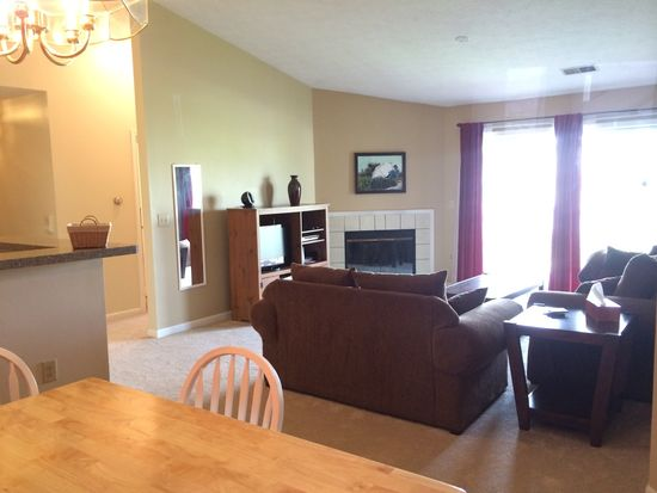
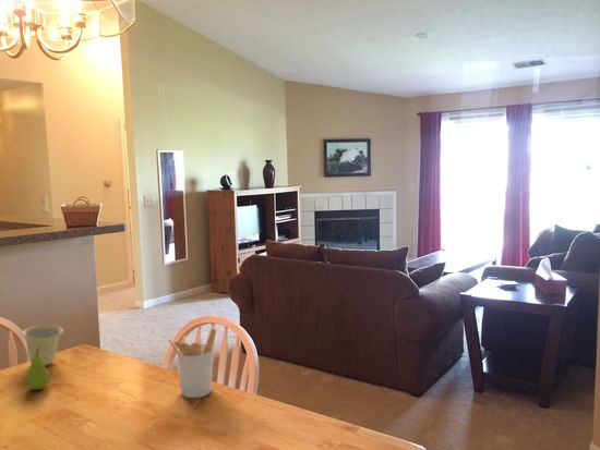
+ cup (44, 346)
+ fruit (37, 367)
+ utensil holder (193, 363)
